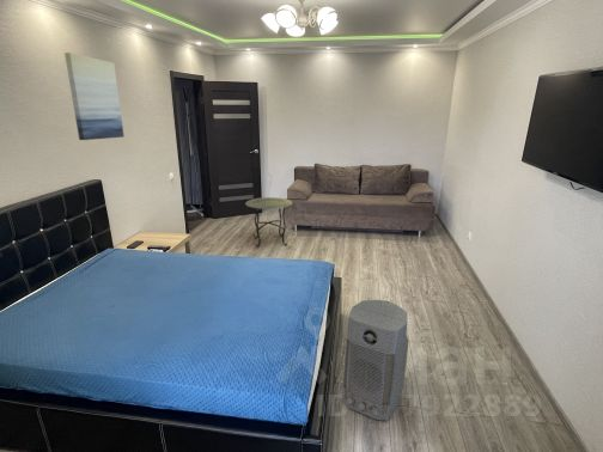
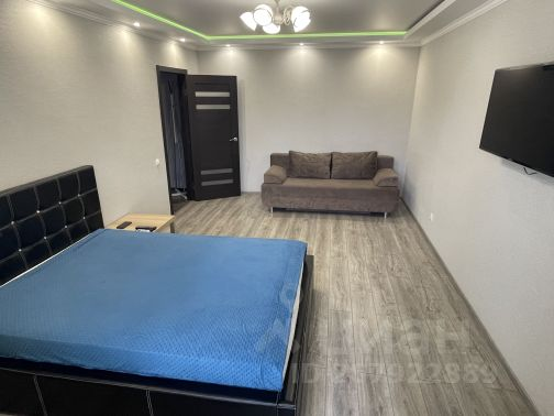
- side table (269, 222)
- wall art (97, 99)
- air purifier (376, 354)
